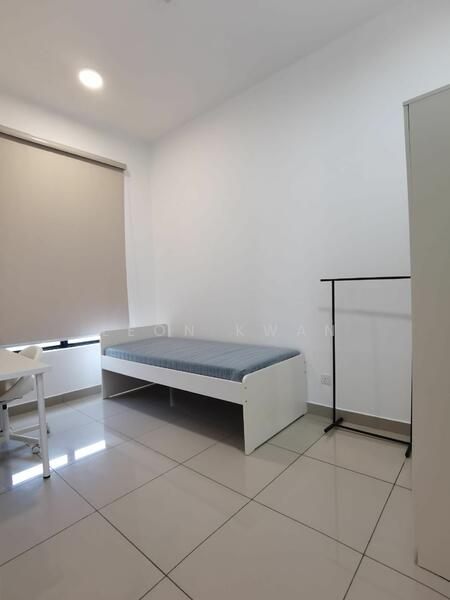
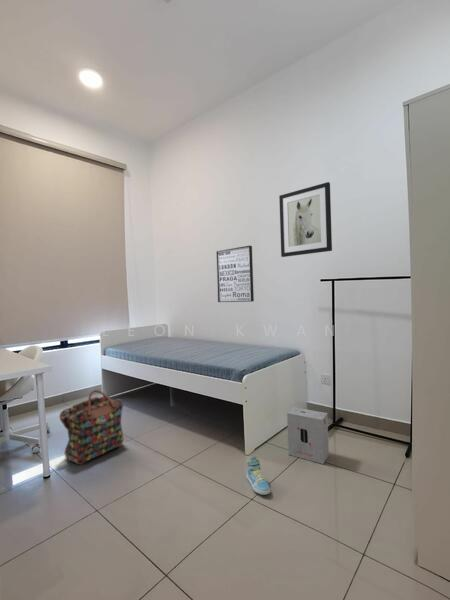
+ cardboard box (307, 434)
+ sneaker (257, 473)
+ backpack (93, 421)
+ wall art (234, 275)
+ wall art (304, 221)
